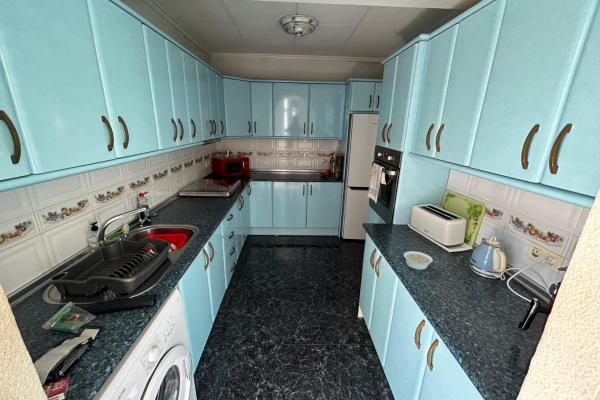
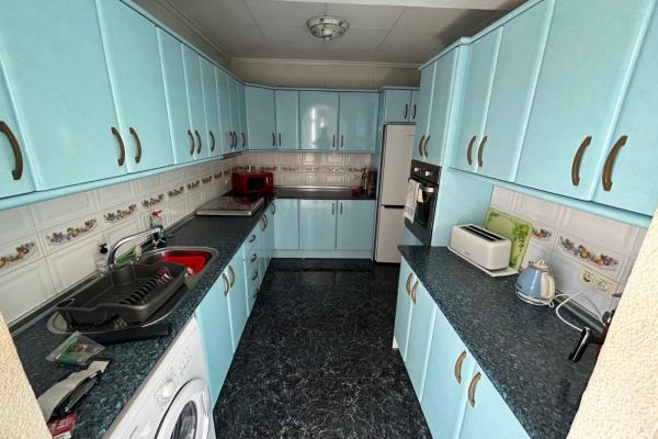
- legume (418, 260)
